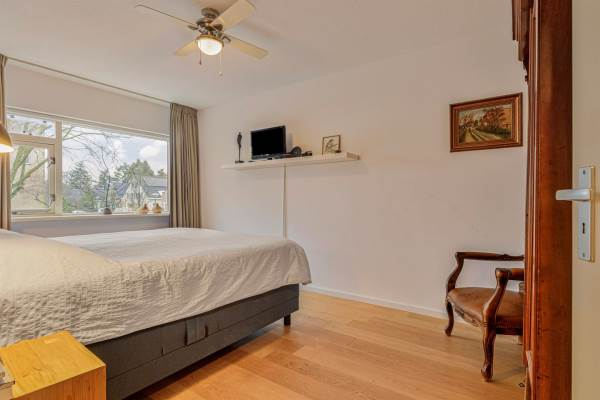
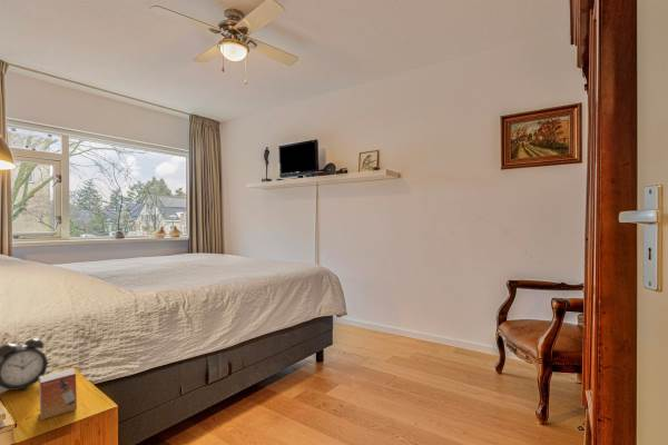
+ small box (58, 393)
+ alarm clock (20, 364)
